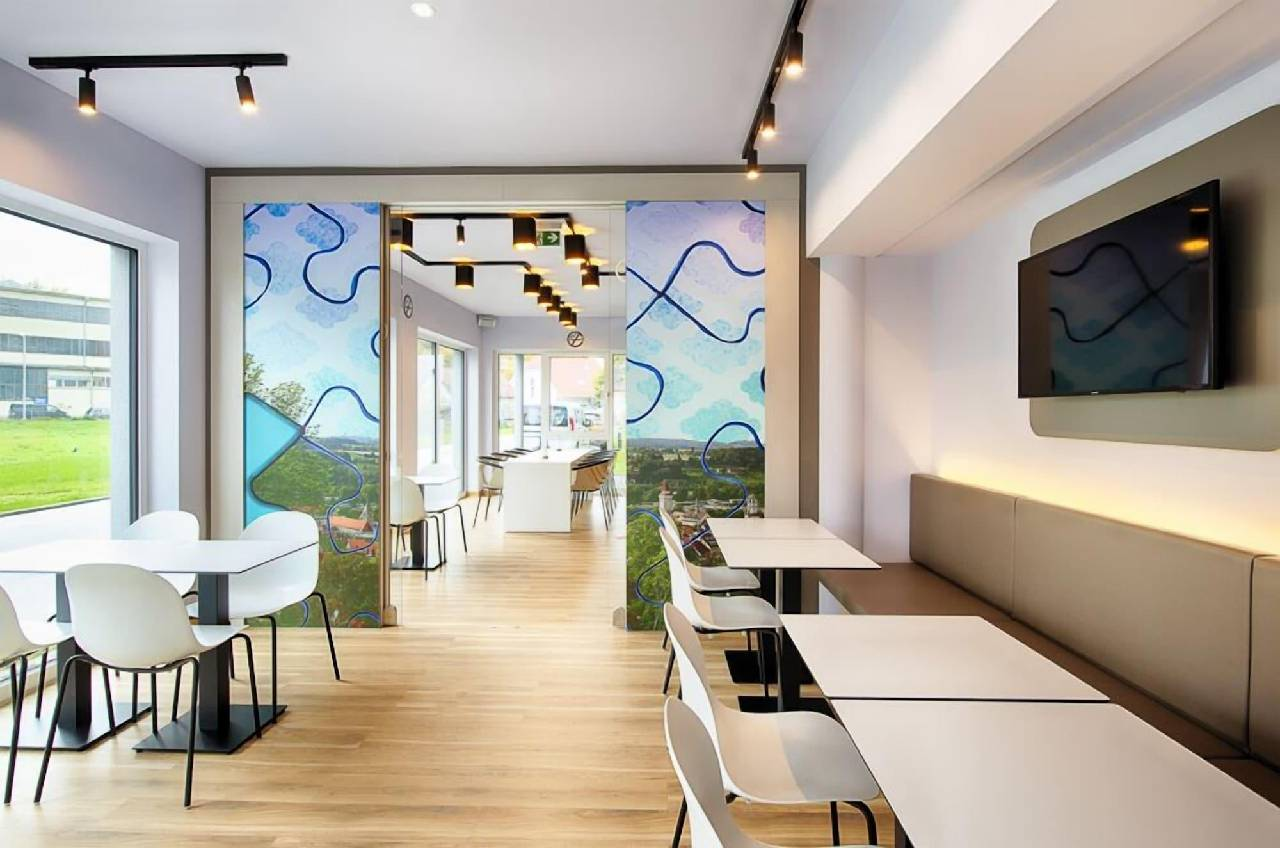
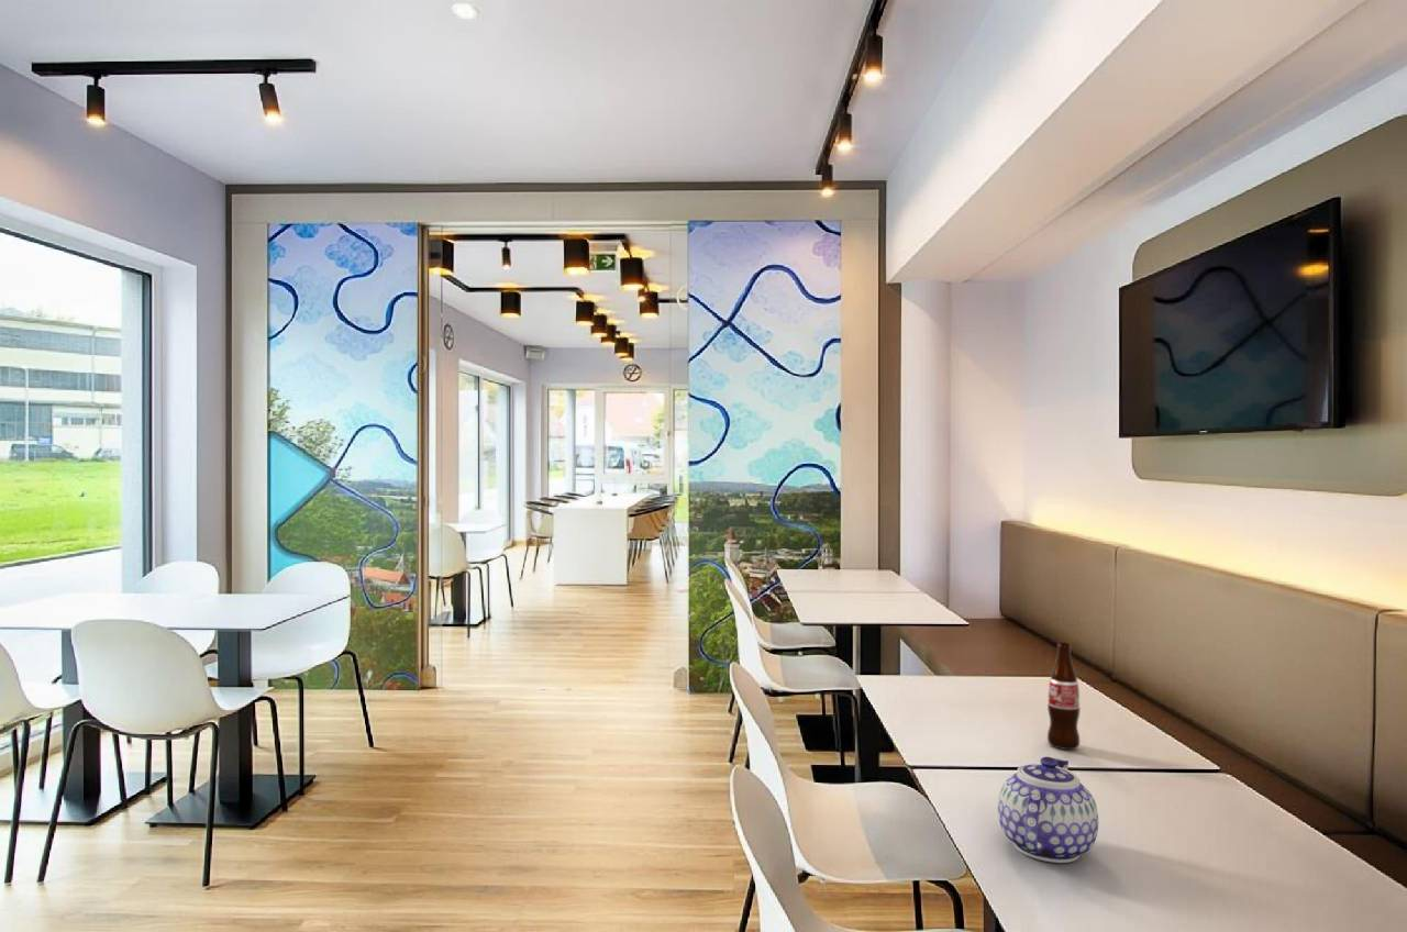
+ bottle (1063, 695)
+ teapot (1046, 802)
